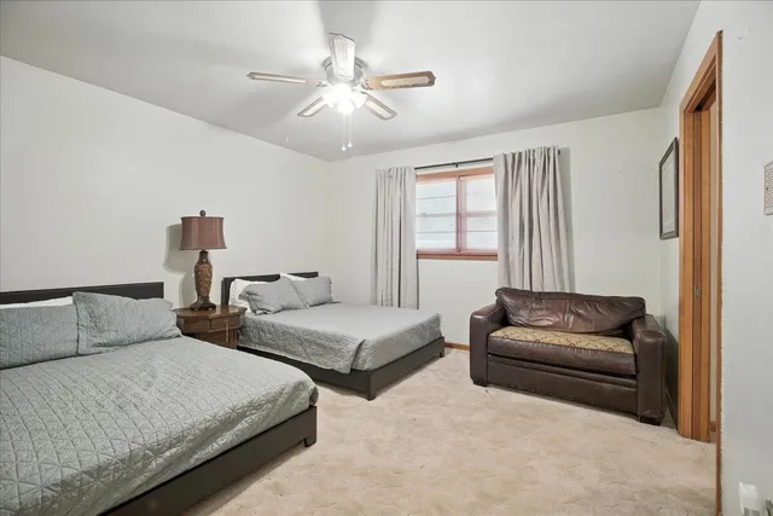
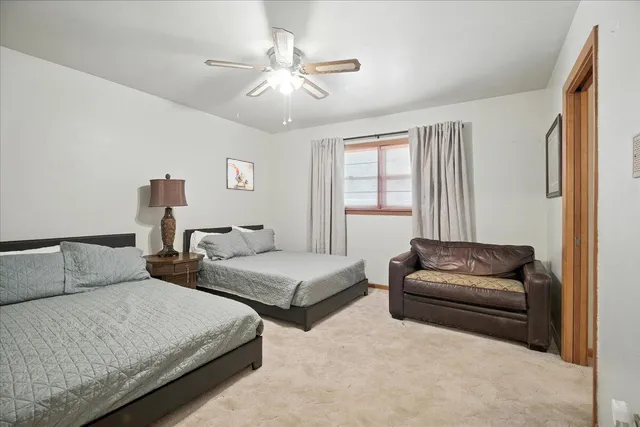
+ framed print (240, 175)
